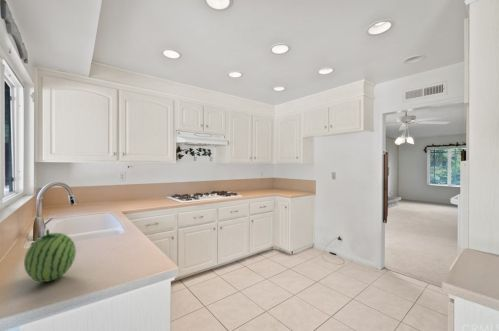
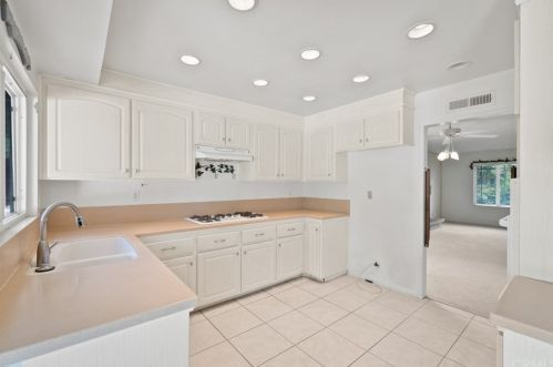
- fruit (51, 253)
